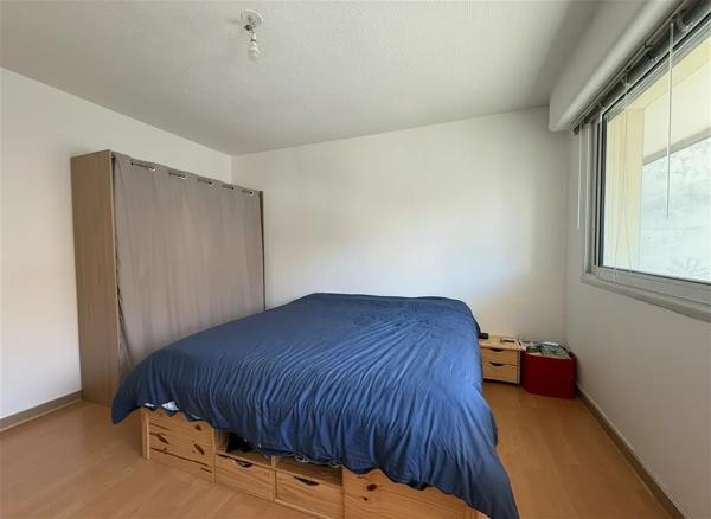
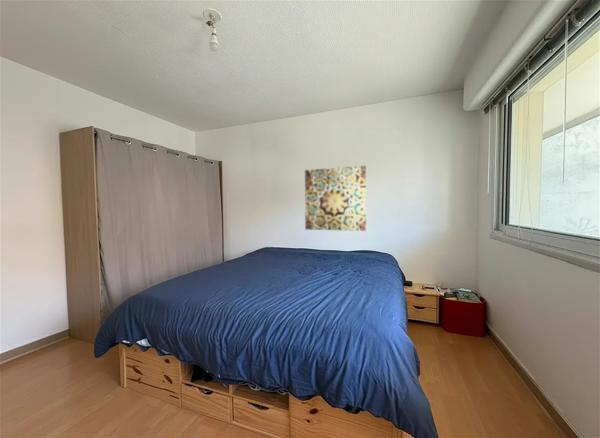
+ wall art (334, 199)
